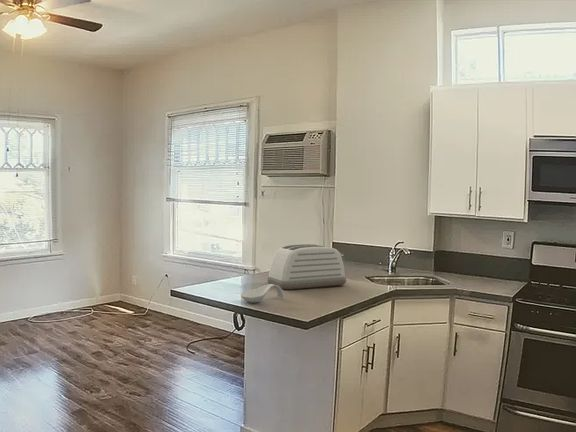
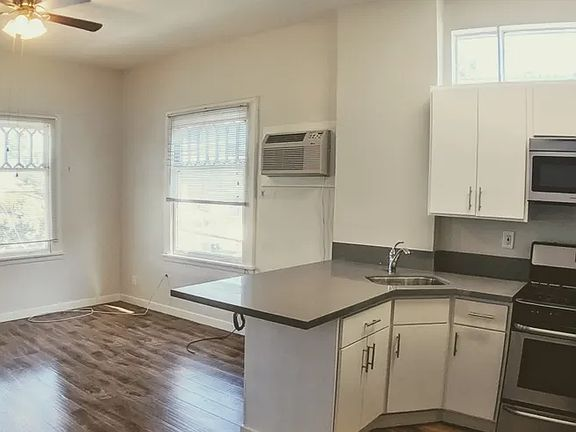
- spoon rest (262, 292)
- toaster (308, 264)
